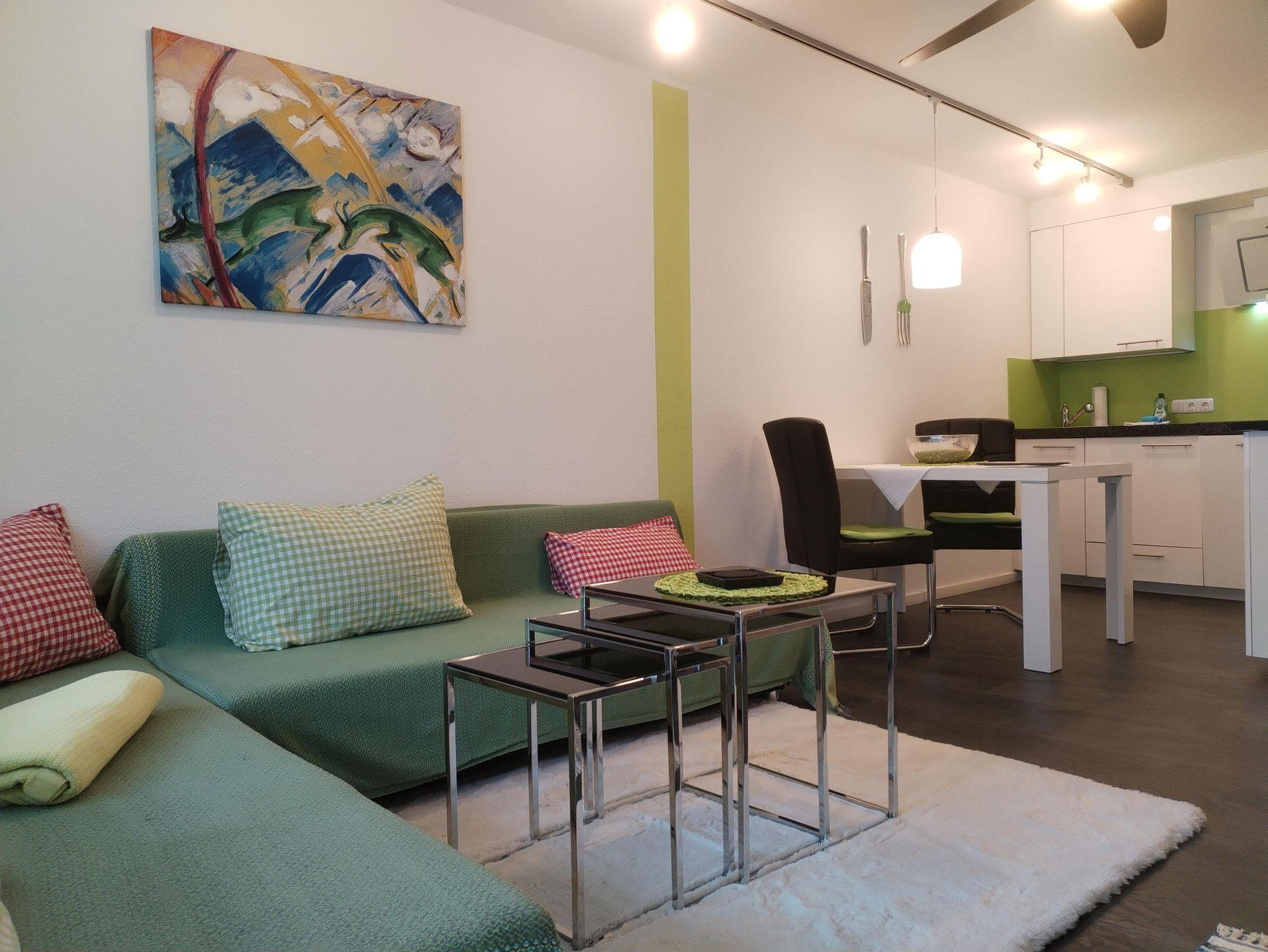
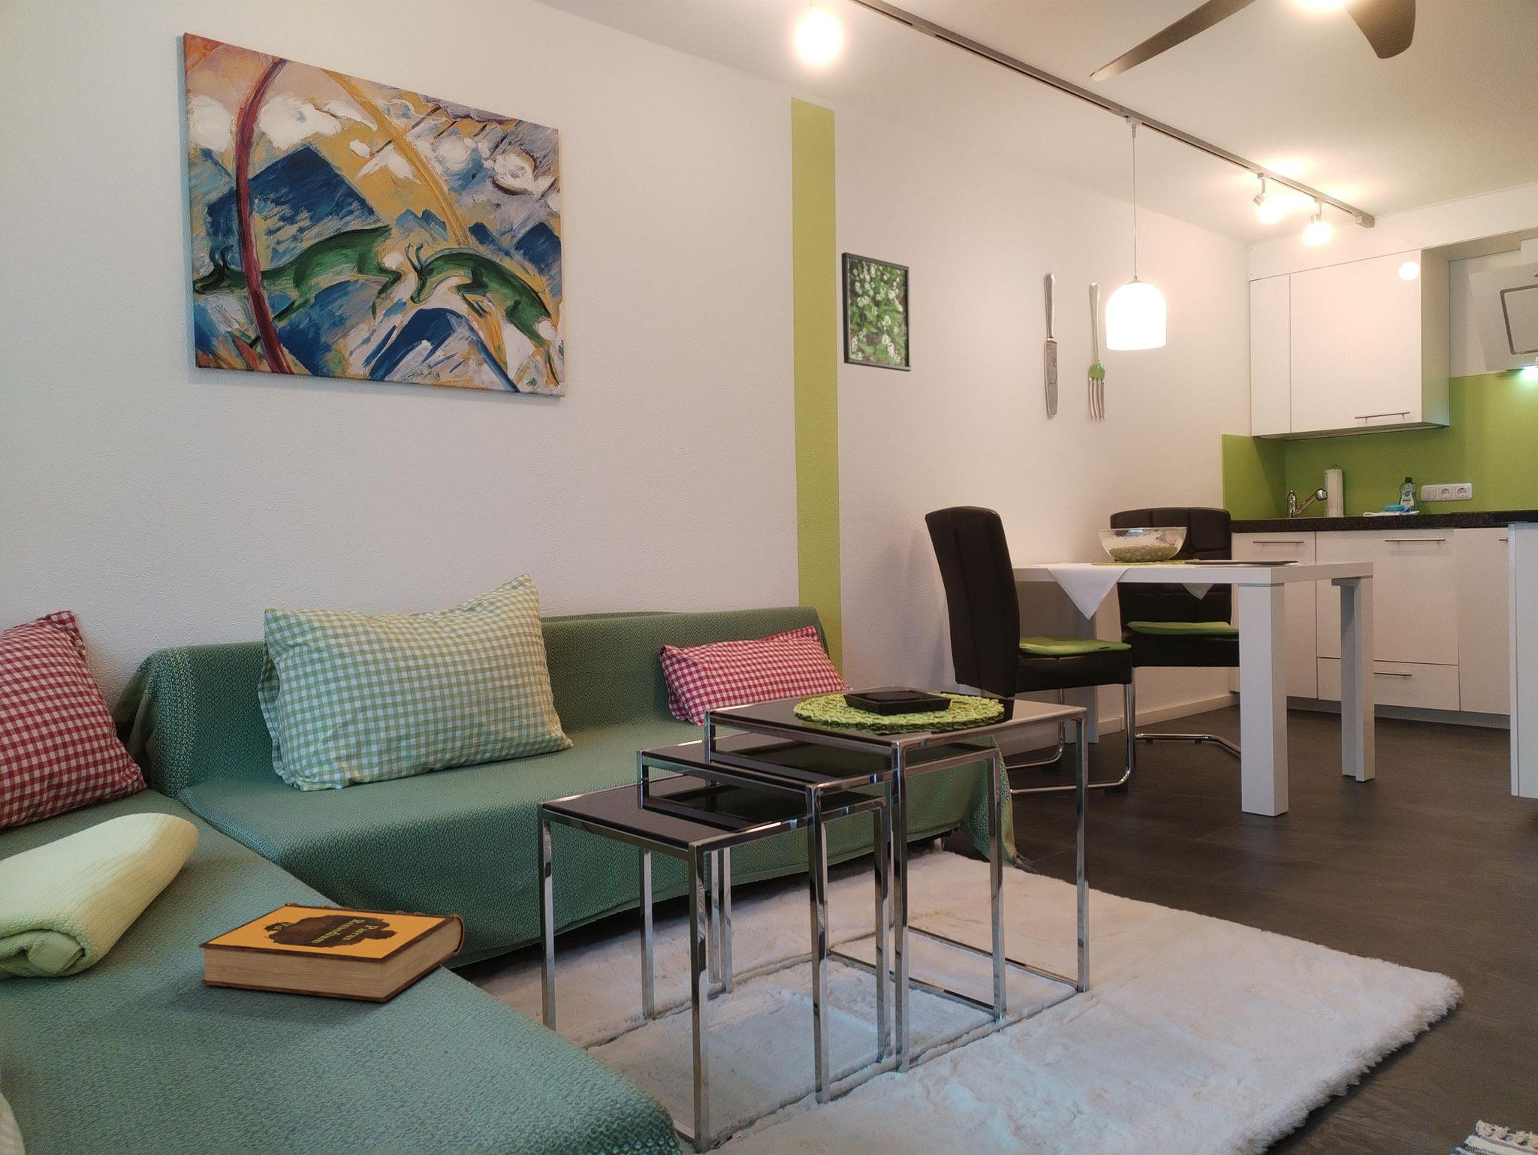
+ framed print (877, 313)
+ hardback book (337, 946)
